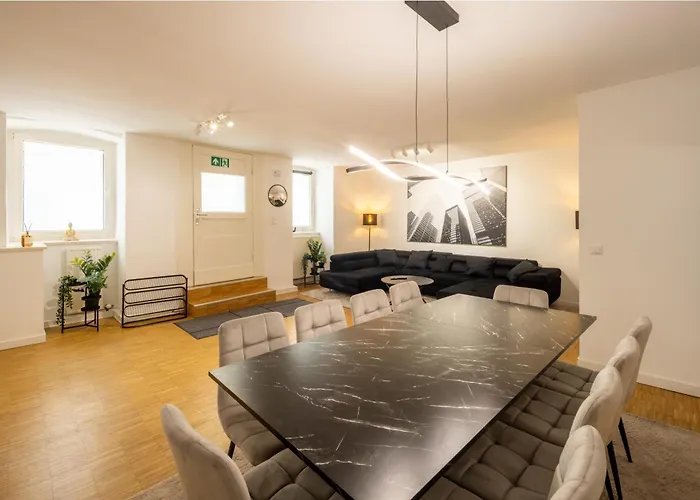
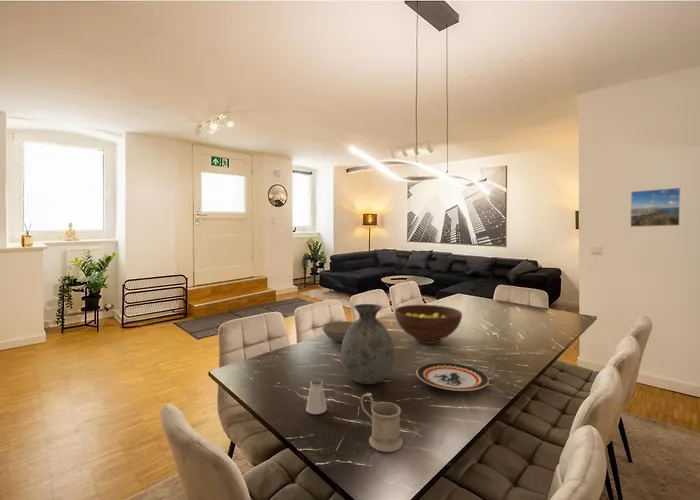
+ vase (367, 343)
+ saltshaker (316, 394)
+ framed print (654, 208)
+ mug (379, 418)
+ plate (451, 377)
+ bowl (345, 333)
+ fruit bowl (427, 325)
